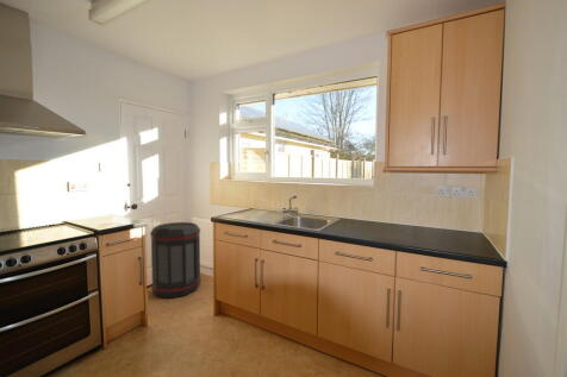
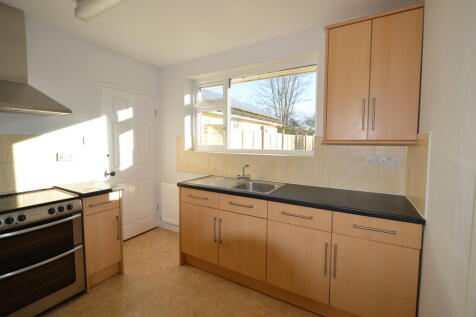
- trash can (176, 256)
